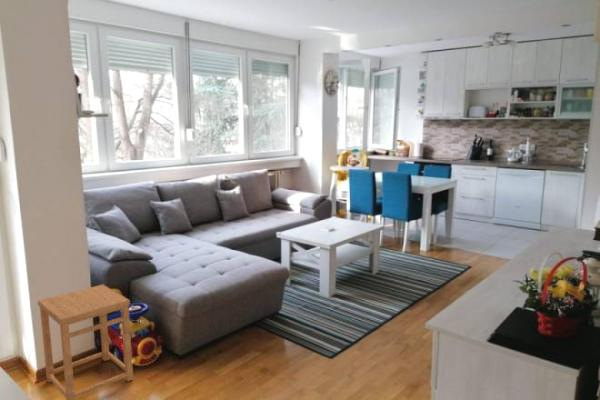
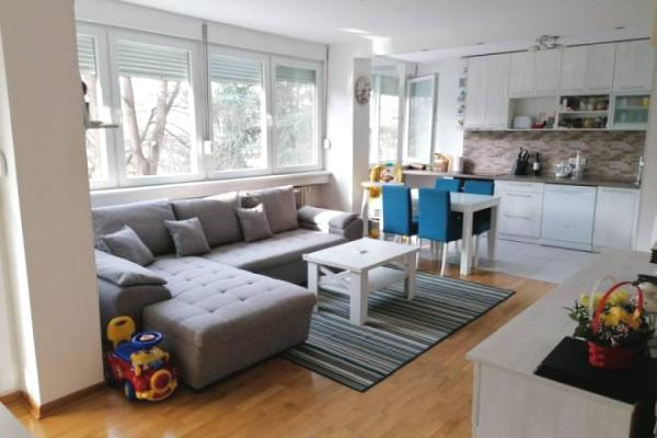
- side table (84, 333)
